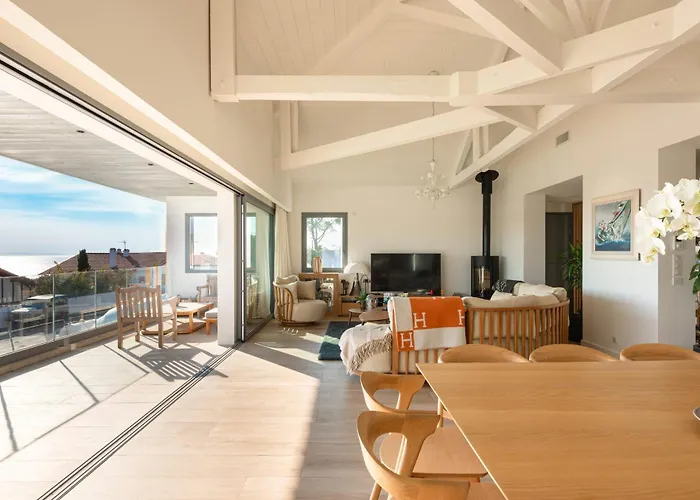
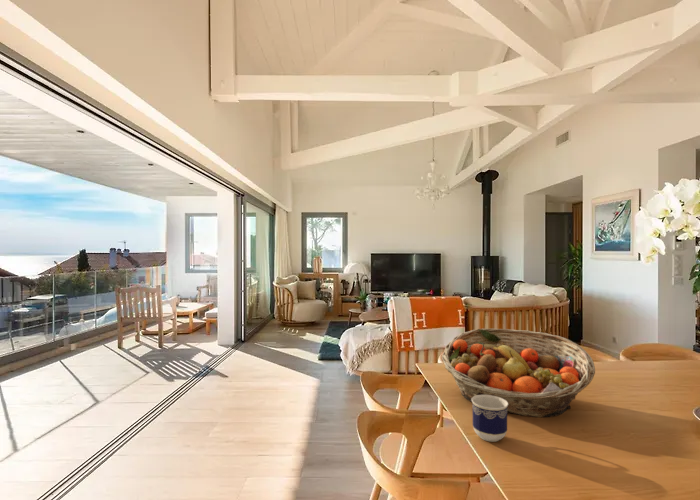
+ fruit basket (512, 368)
+ cup (491, 417)
